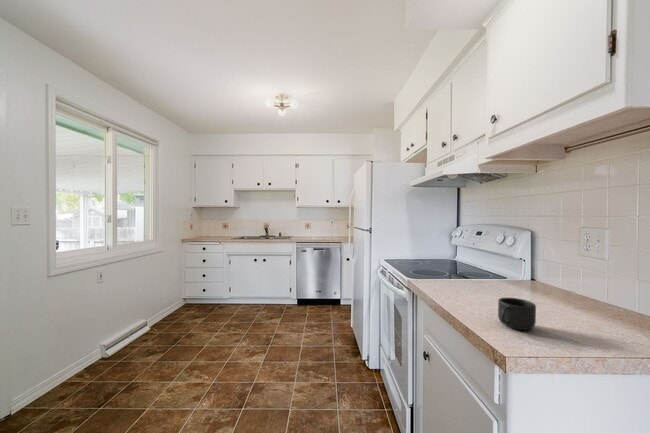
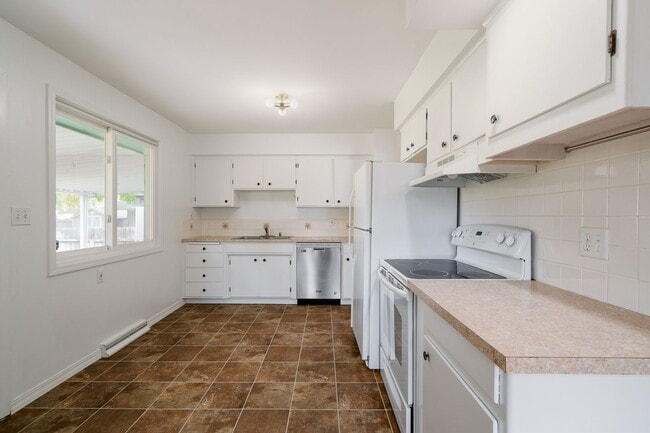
- mug (513, 314)
